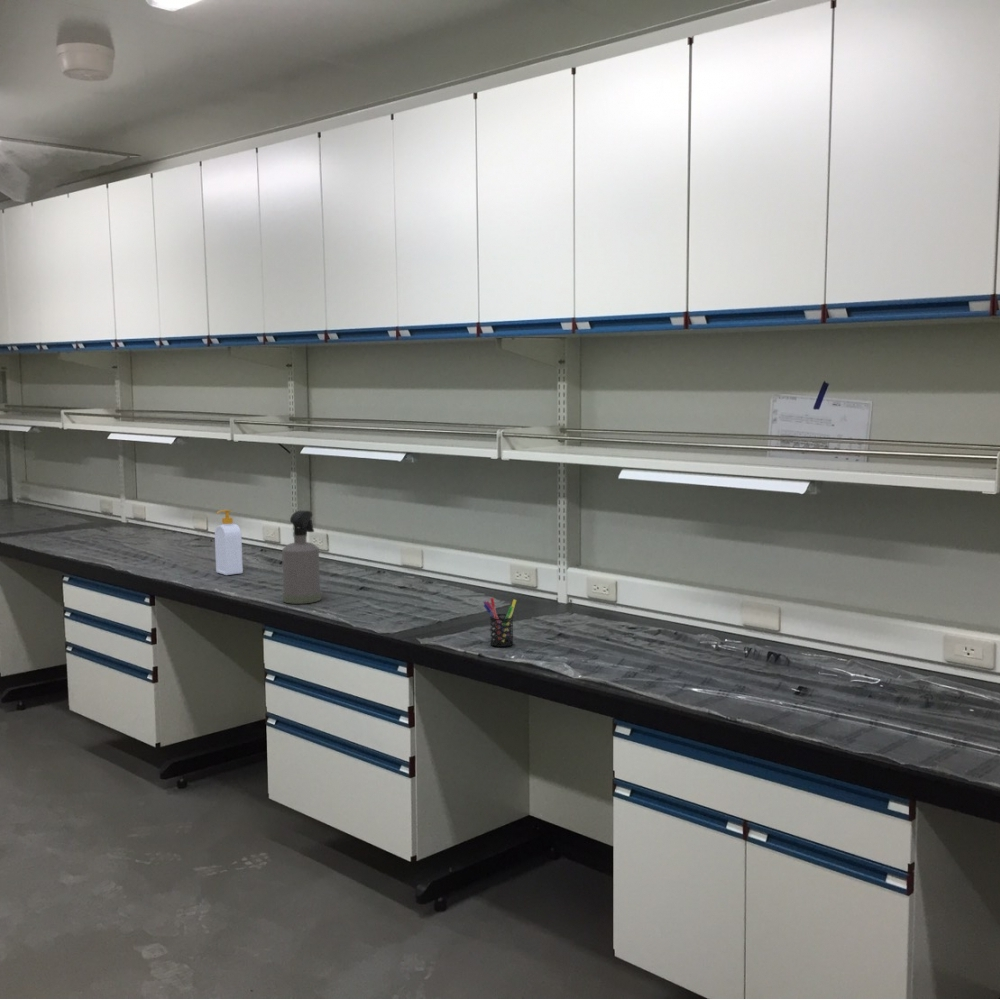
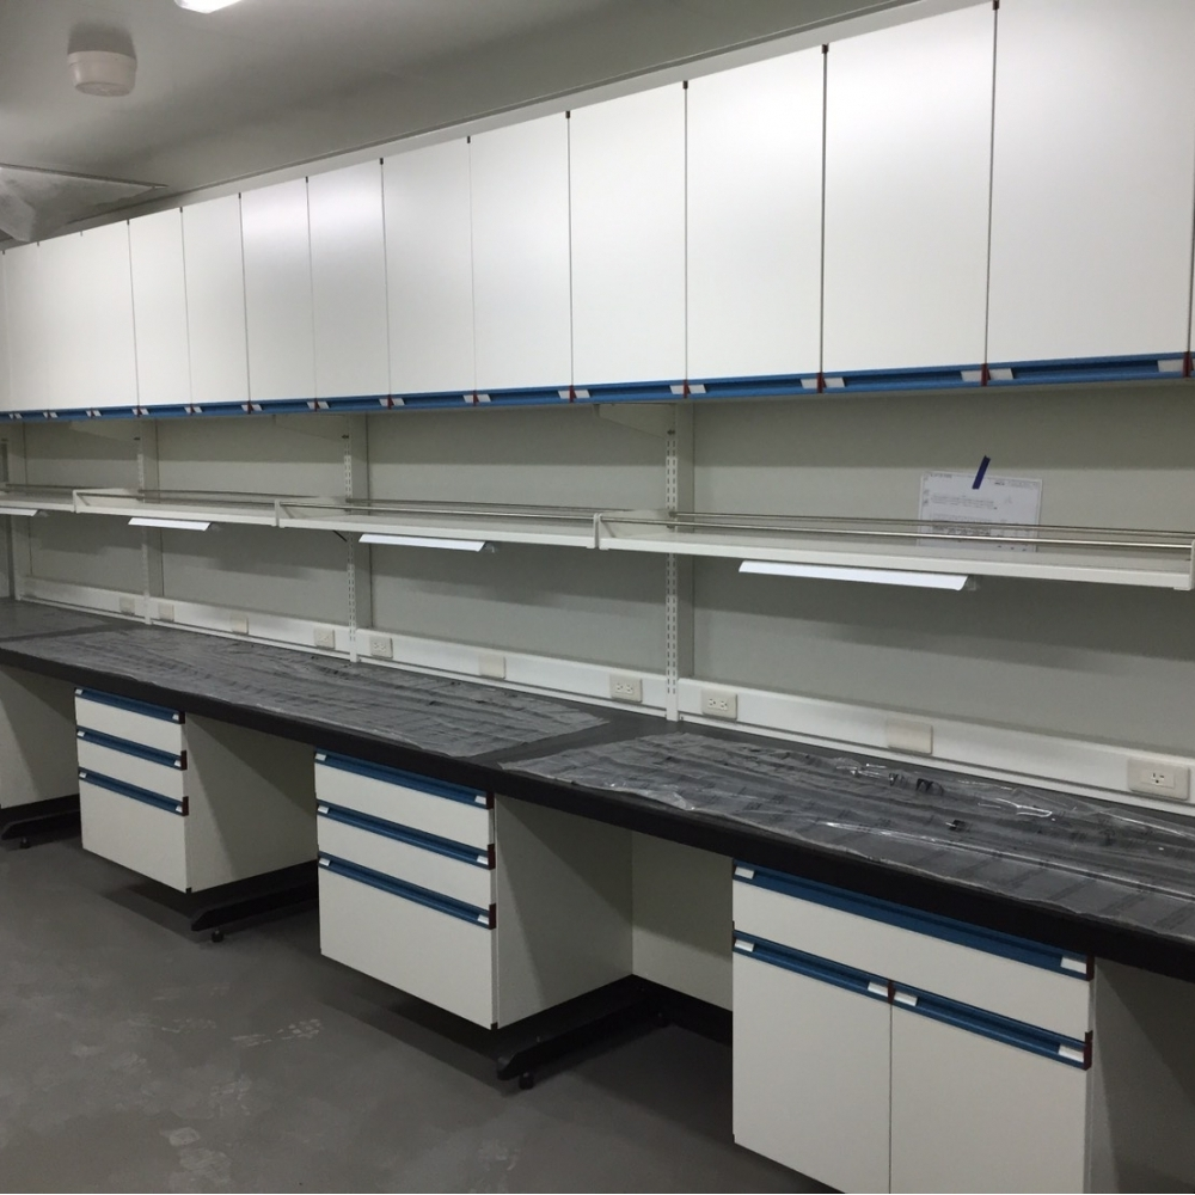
- pen holder (502, 620)
- spray bottle (302, 555)
- soap bottle (227, 541)
